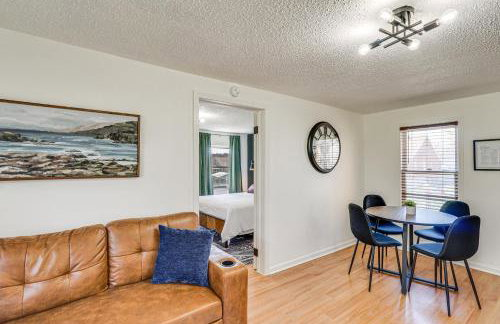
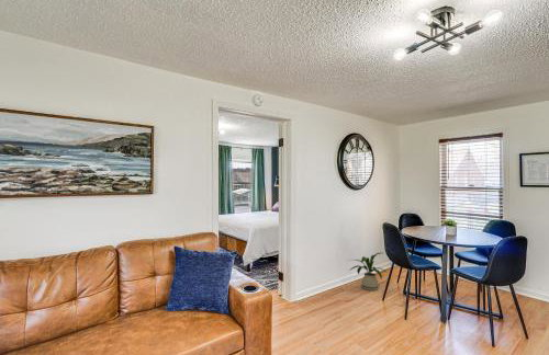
+ house plant (367, 268)
